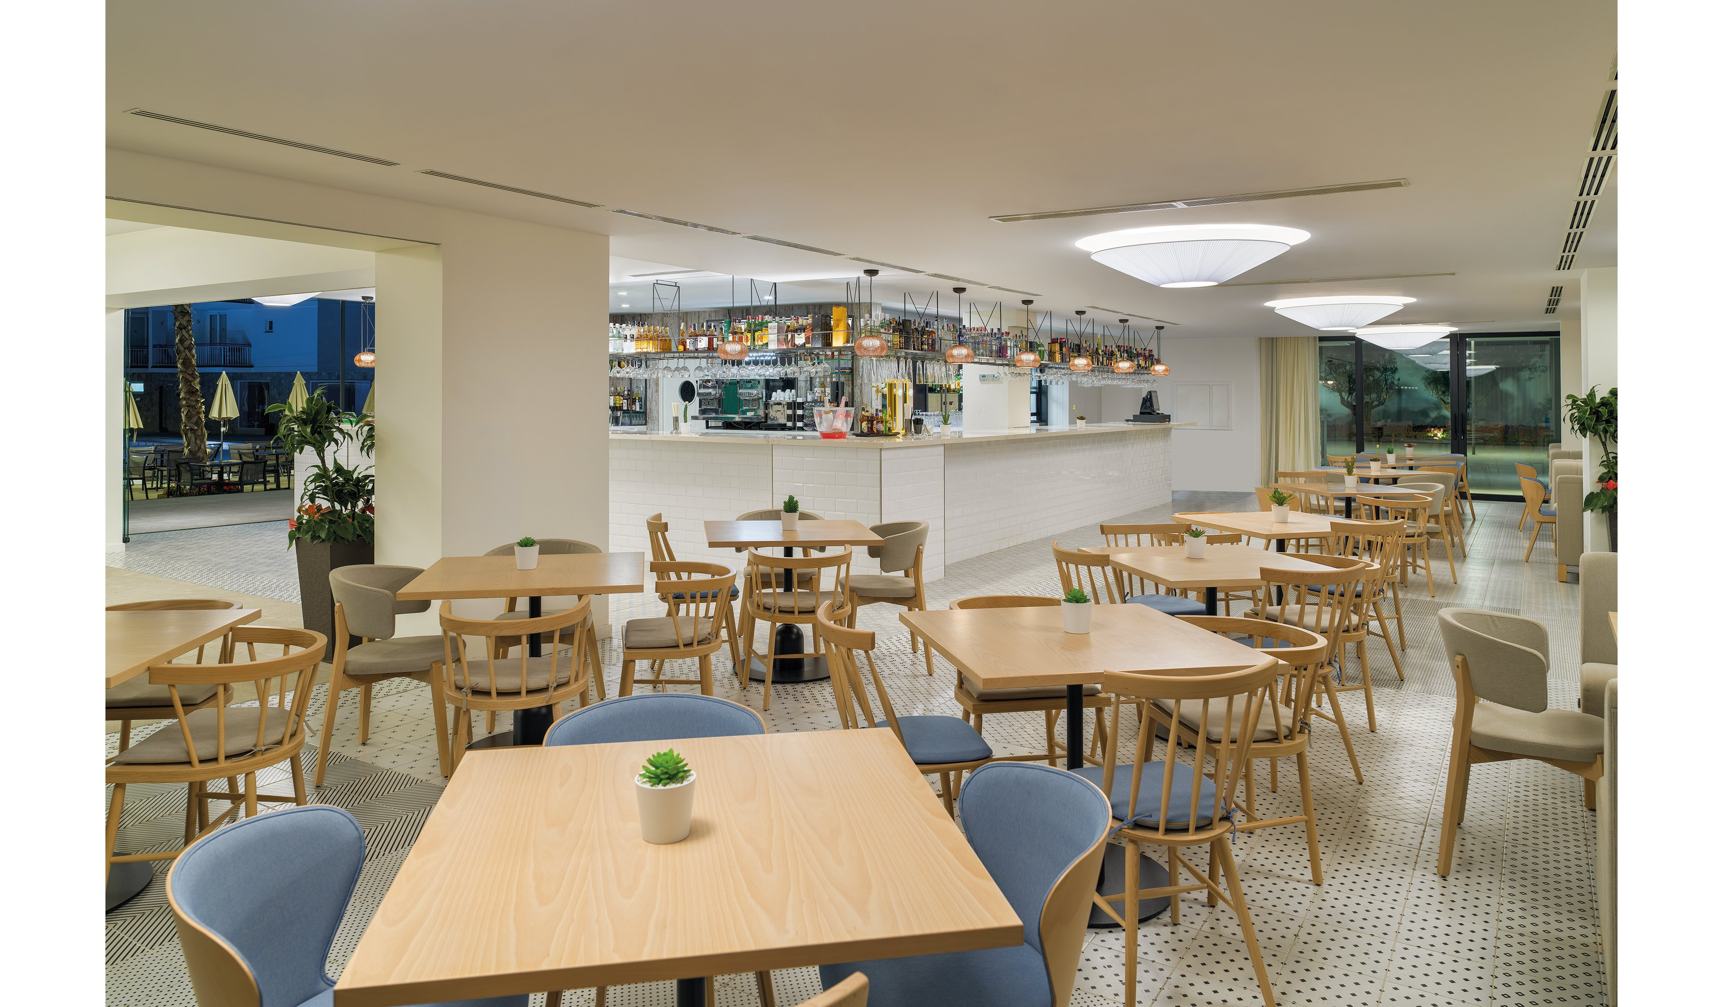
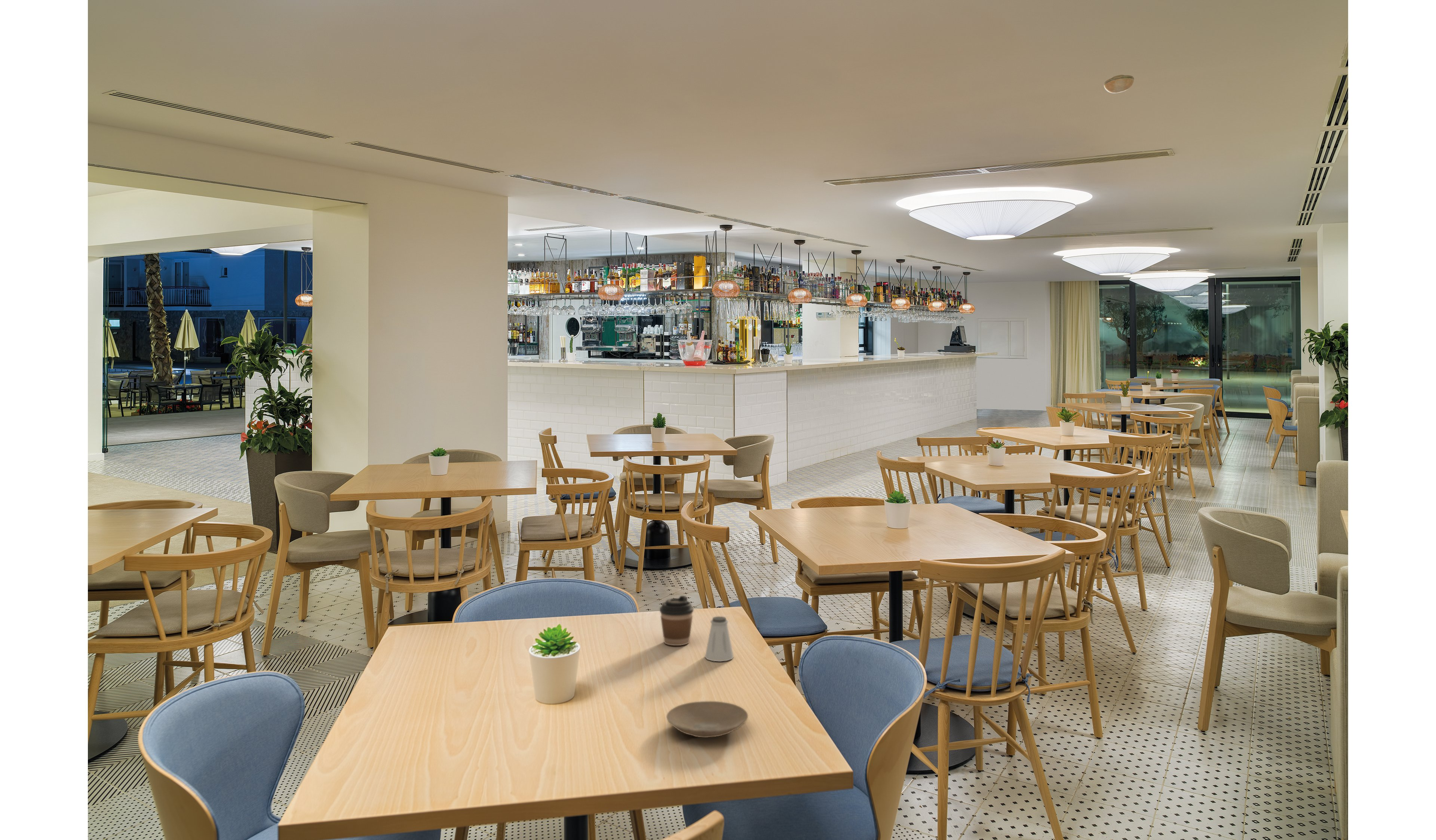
+ smoke detector (1119, 84)
+ plate (707, 721)
+ coffee cup (676, 619)
+ saltshaker (719, 637)
